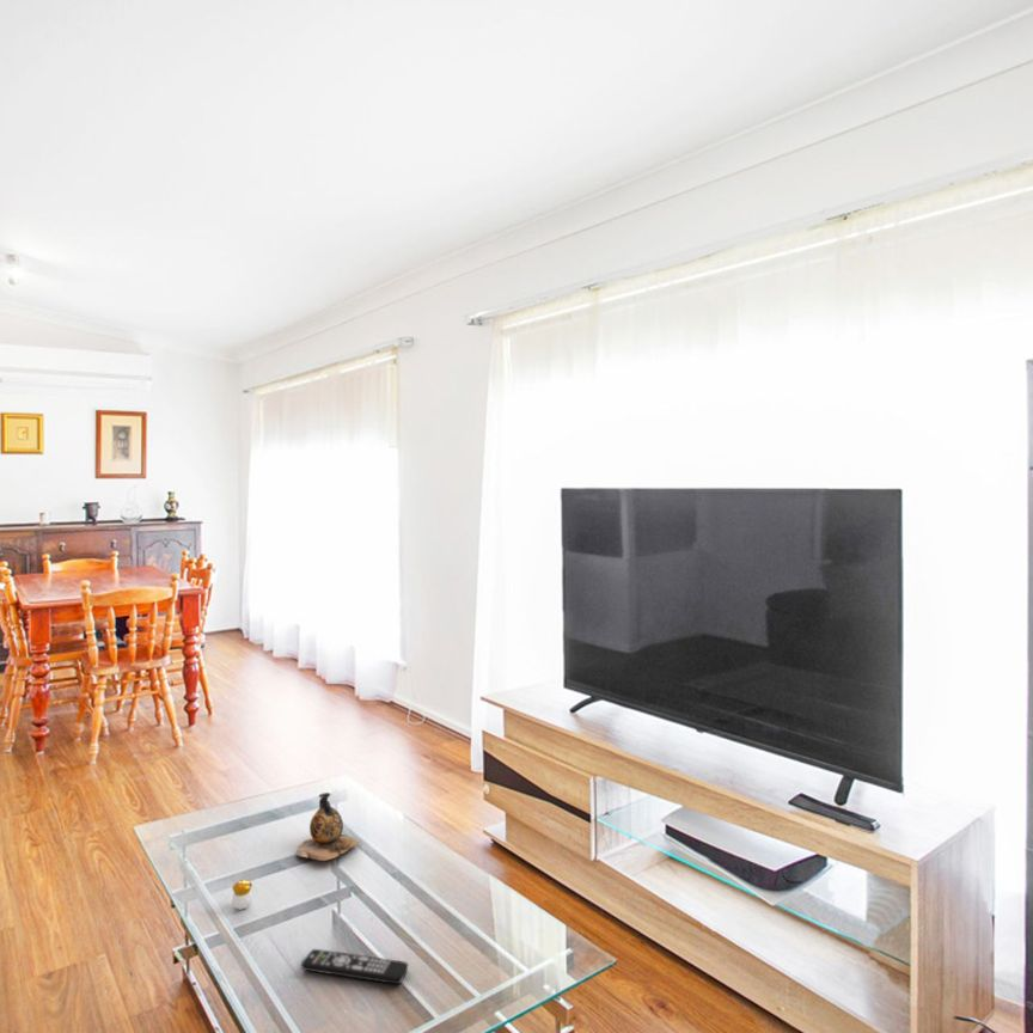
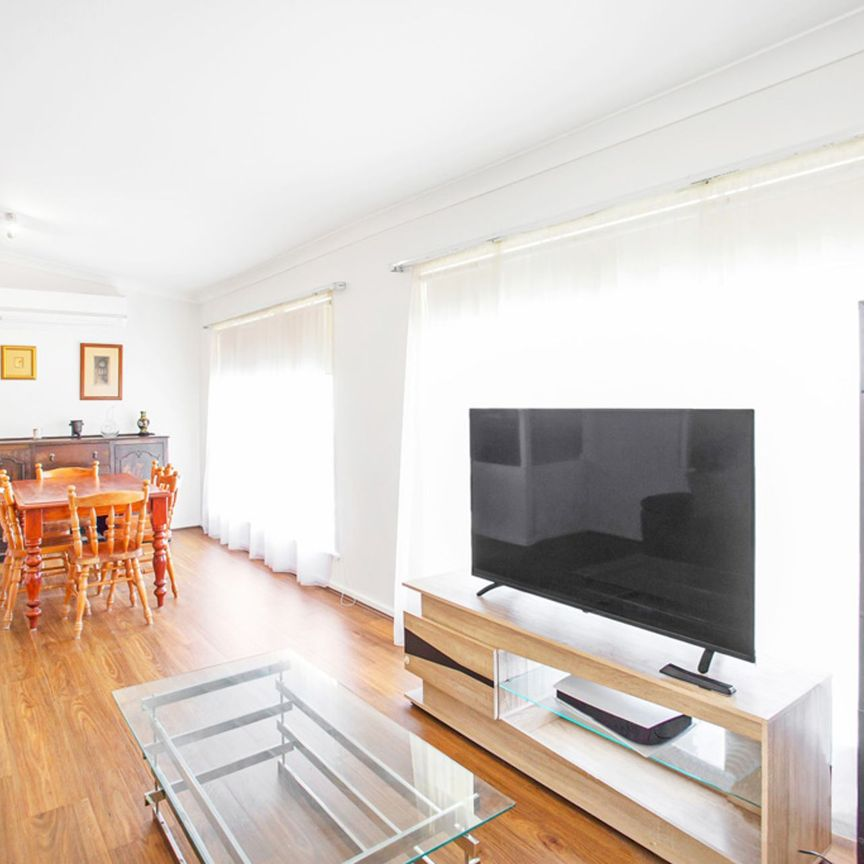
- remote control (354, 966)
- vase (324, 820)
- candle (242, 893)
